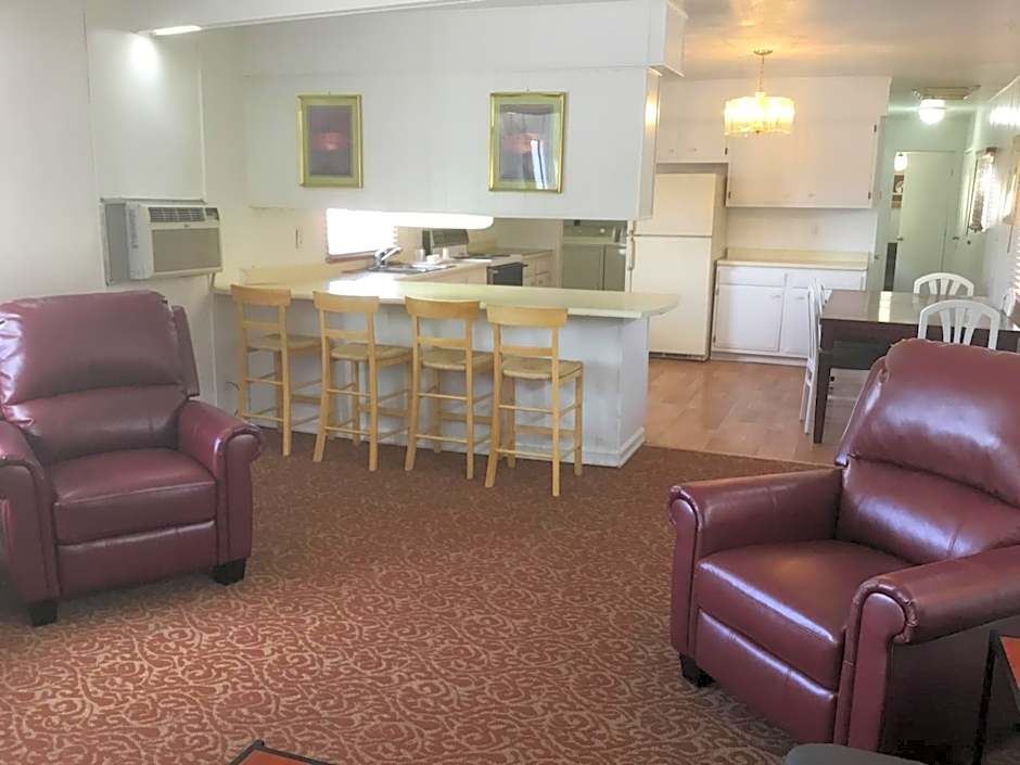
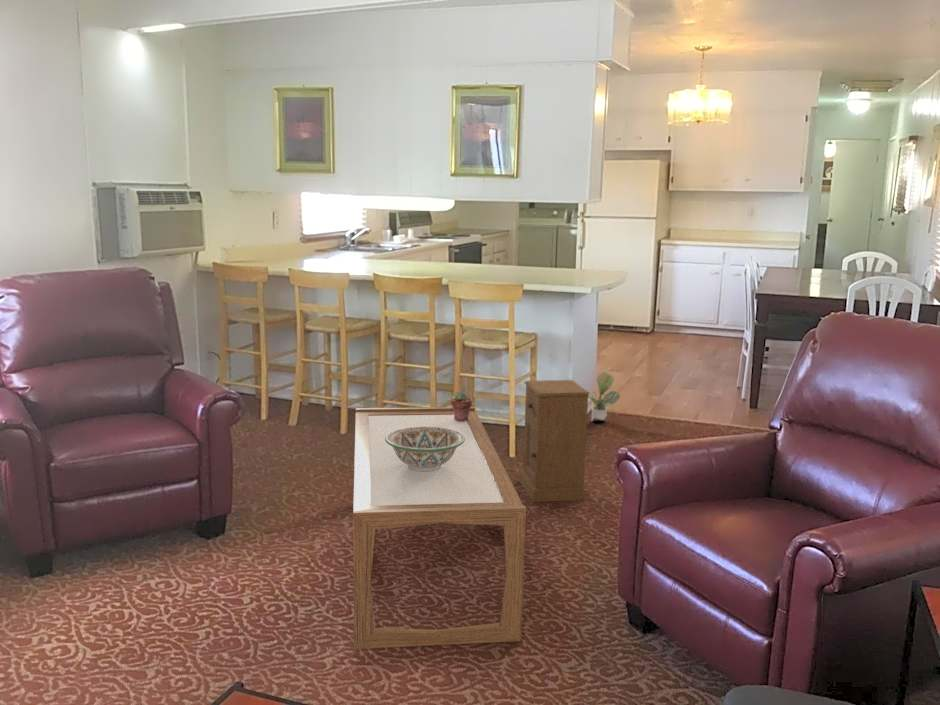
+ coffee table (425, 506)
+ decorative bowl (424, 448)
+ nightstand (552, 438)
+ potted succulent (461, 402)
+ potted plant (598, 399)
